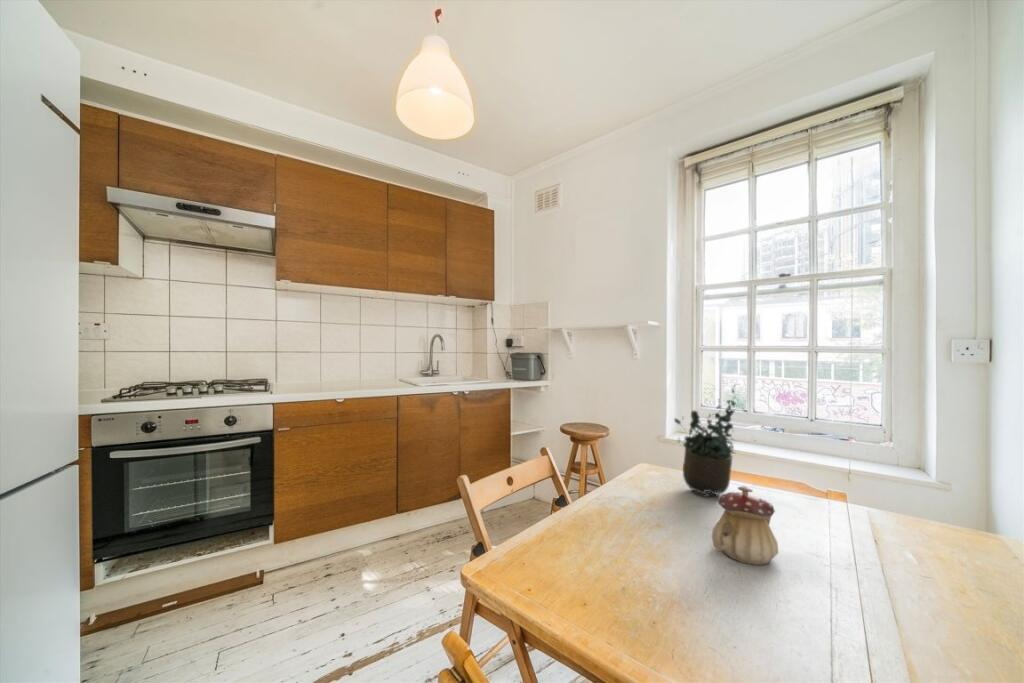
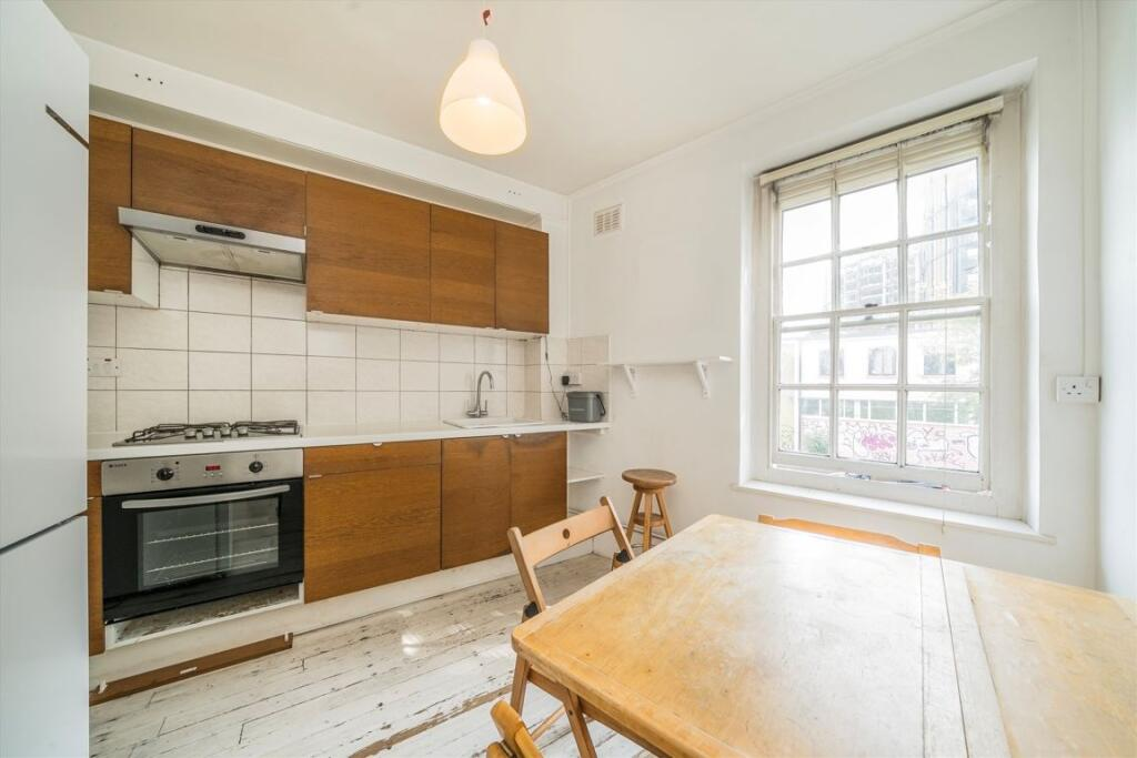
- teapot (742, 520)
- potted plant (713, 440)
